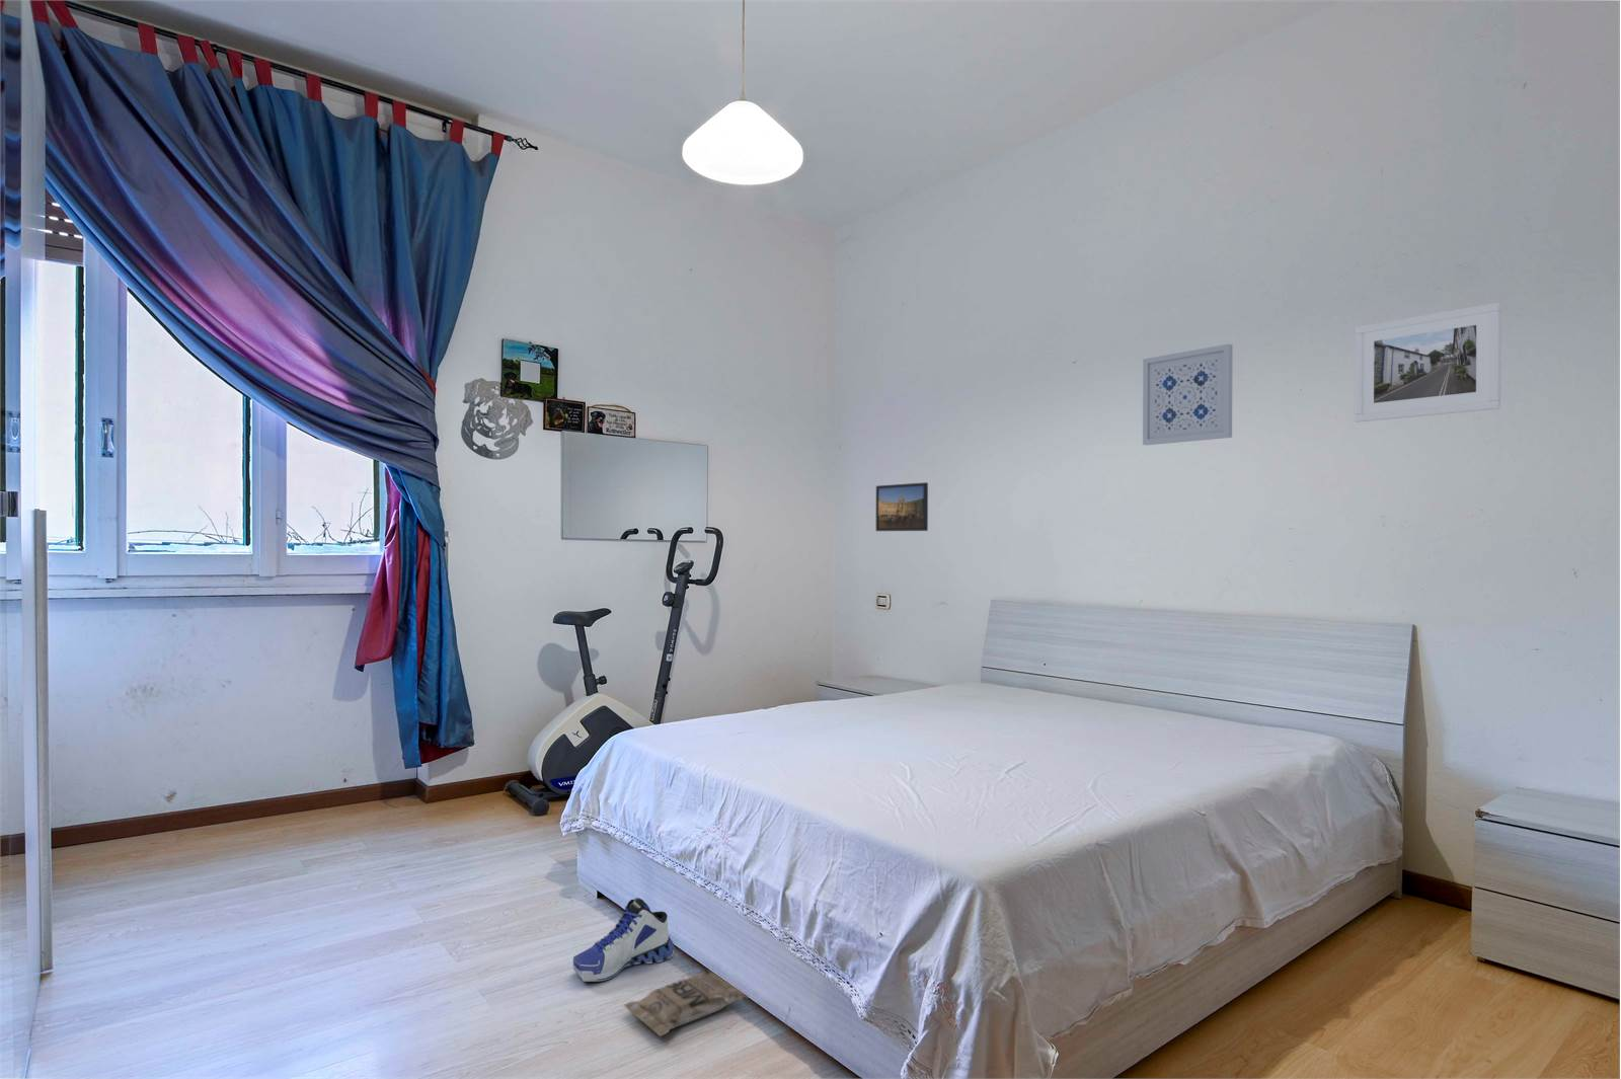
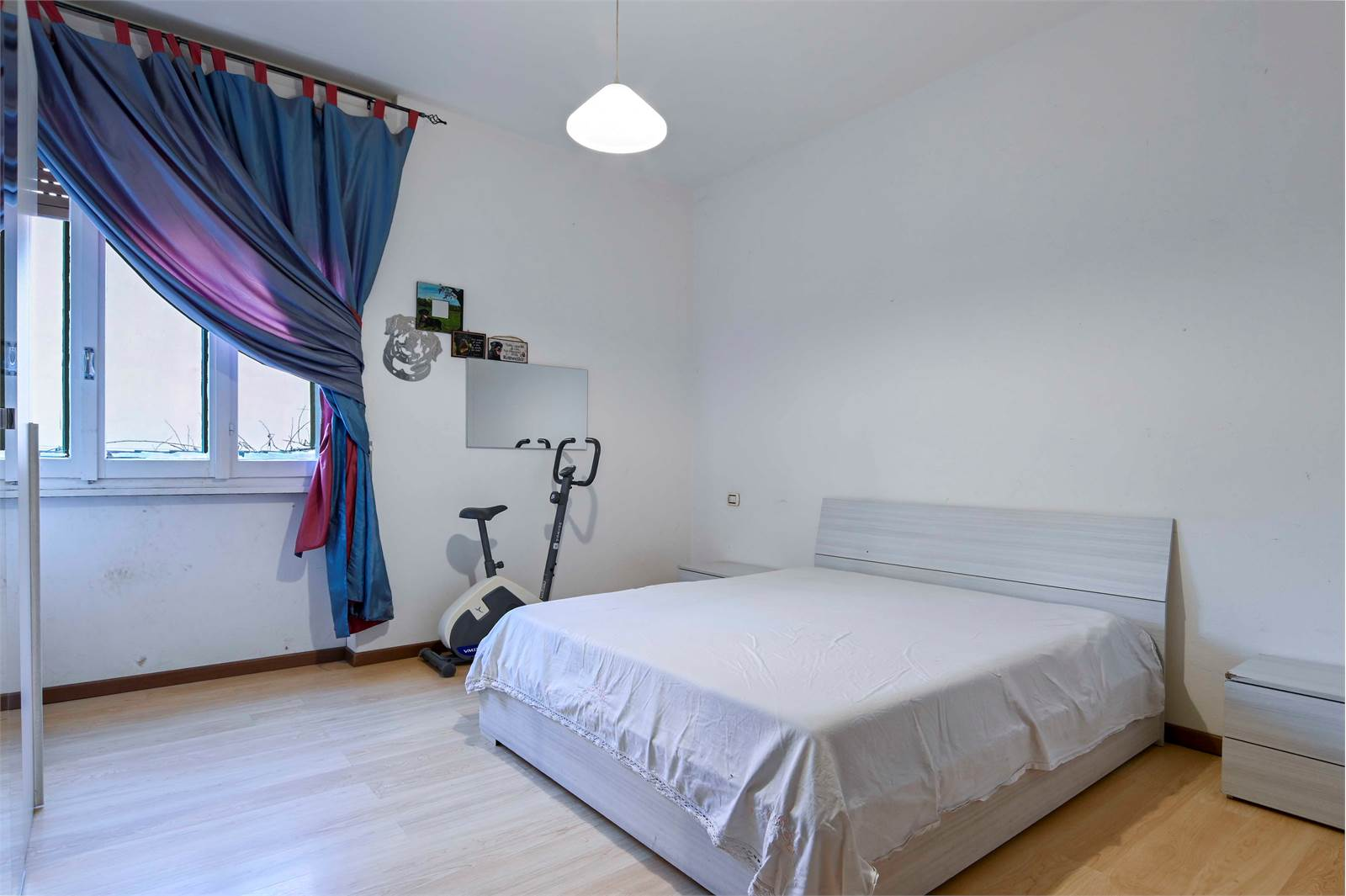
- sneaker (624, 933)
- wall art (1185, 396)
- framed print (1423, 366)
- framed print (901, 507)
- bag (686, 1000)
